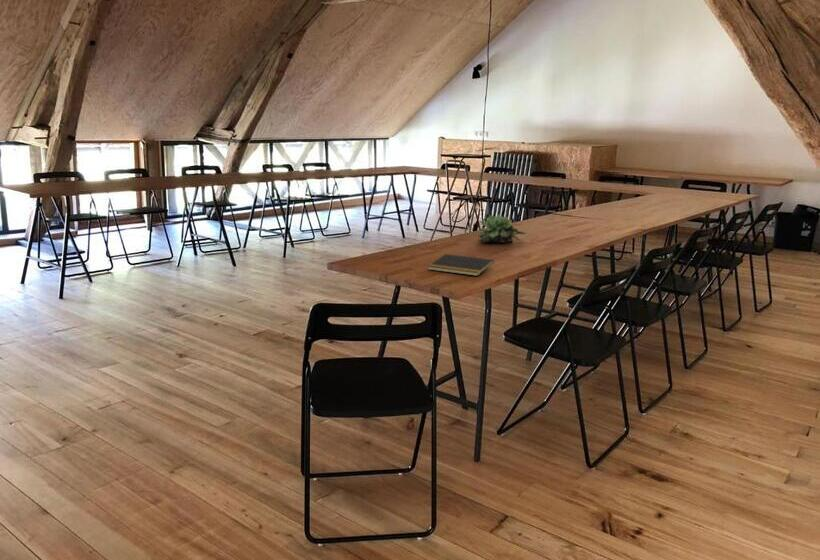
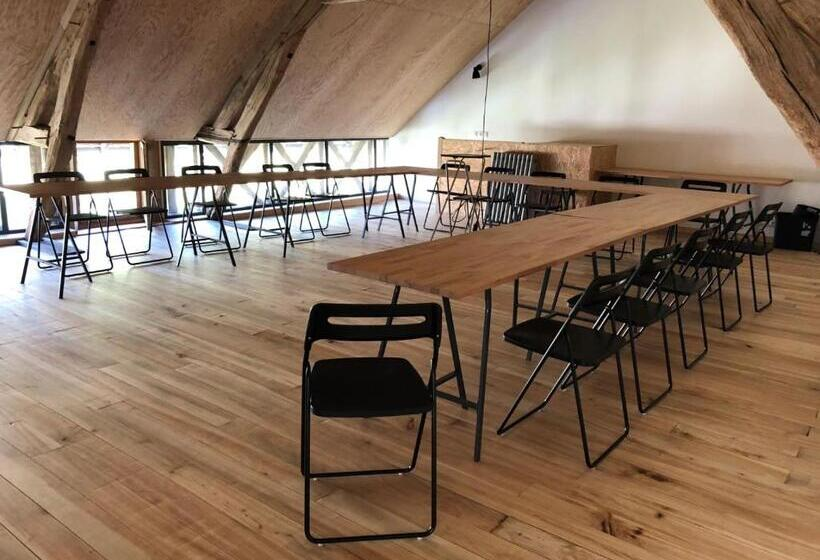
- succulent plant (499, 227)
- notepad (460, 264)
